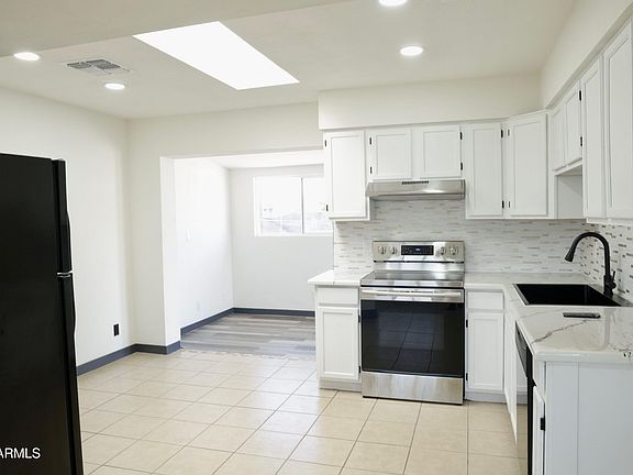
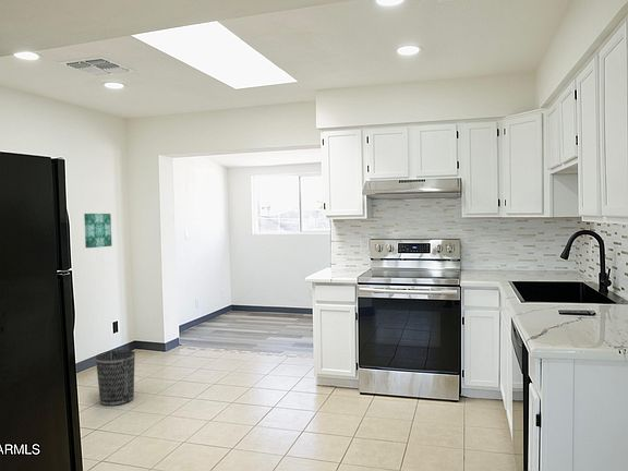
+ wastebasket (116, 377)
+ wall art (98, 230)
